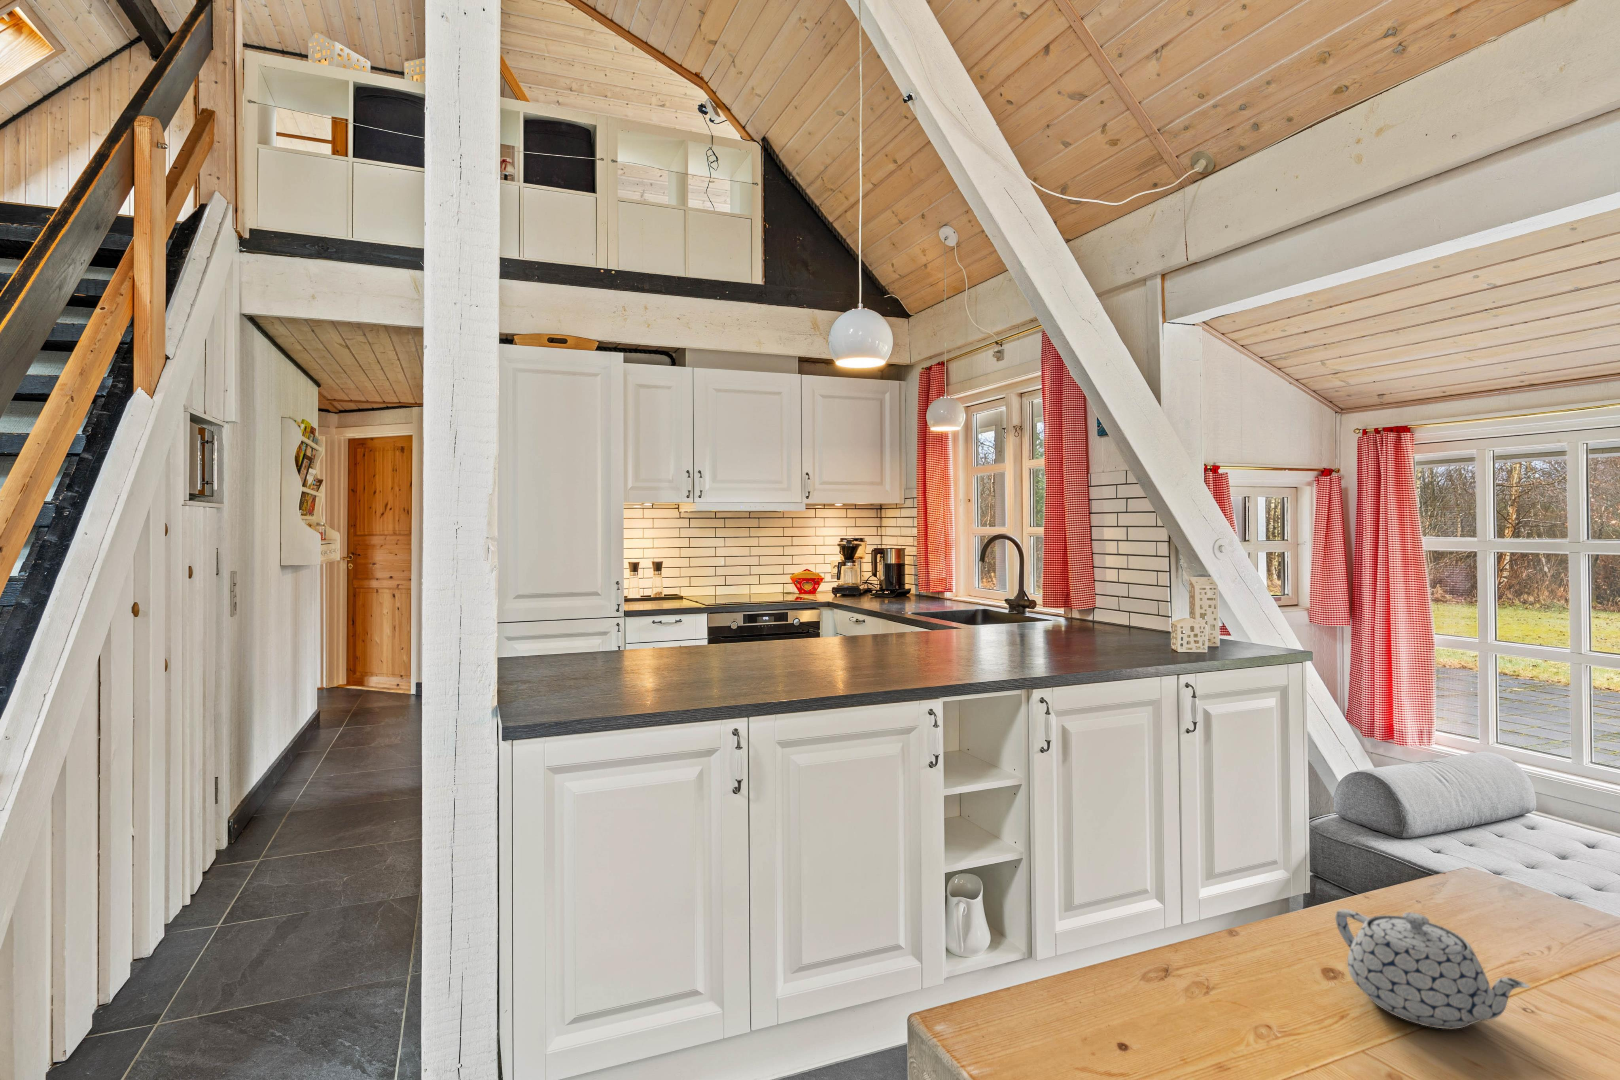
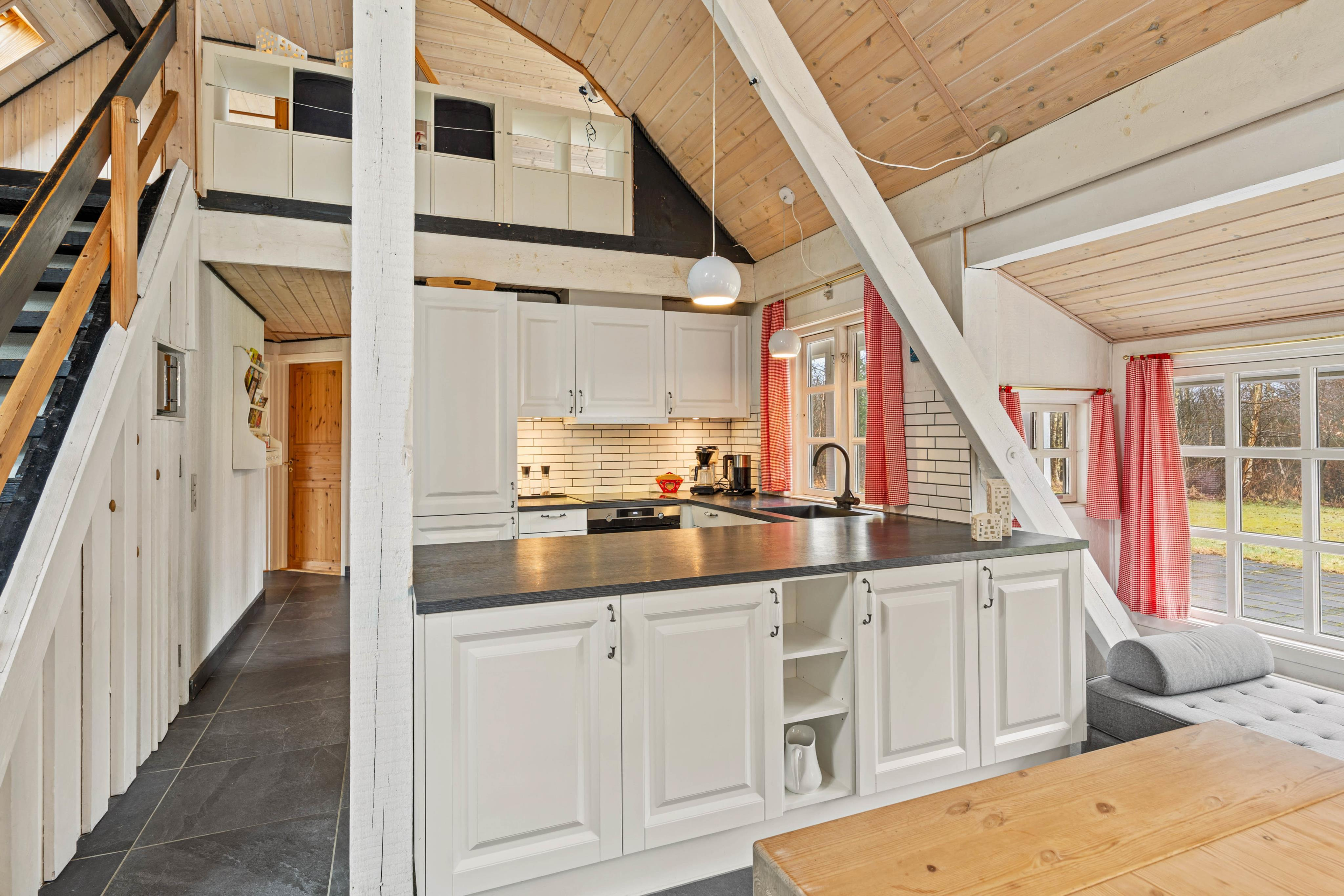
- teapot (1422, 964)
